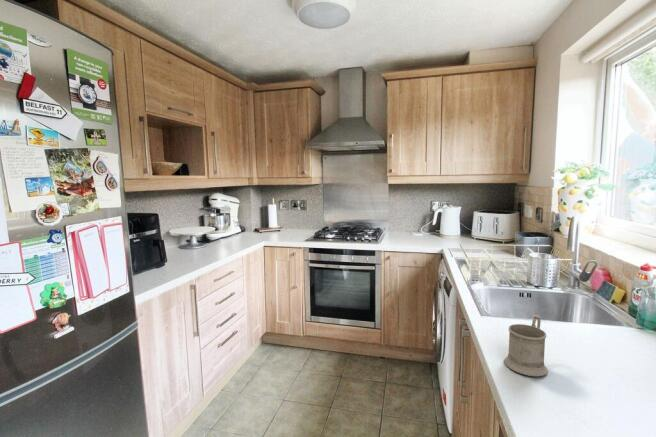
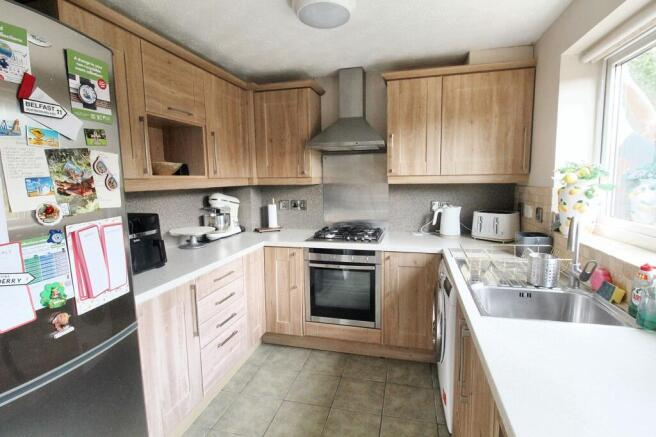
- mug (529, 341)
